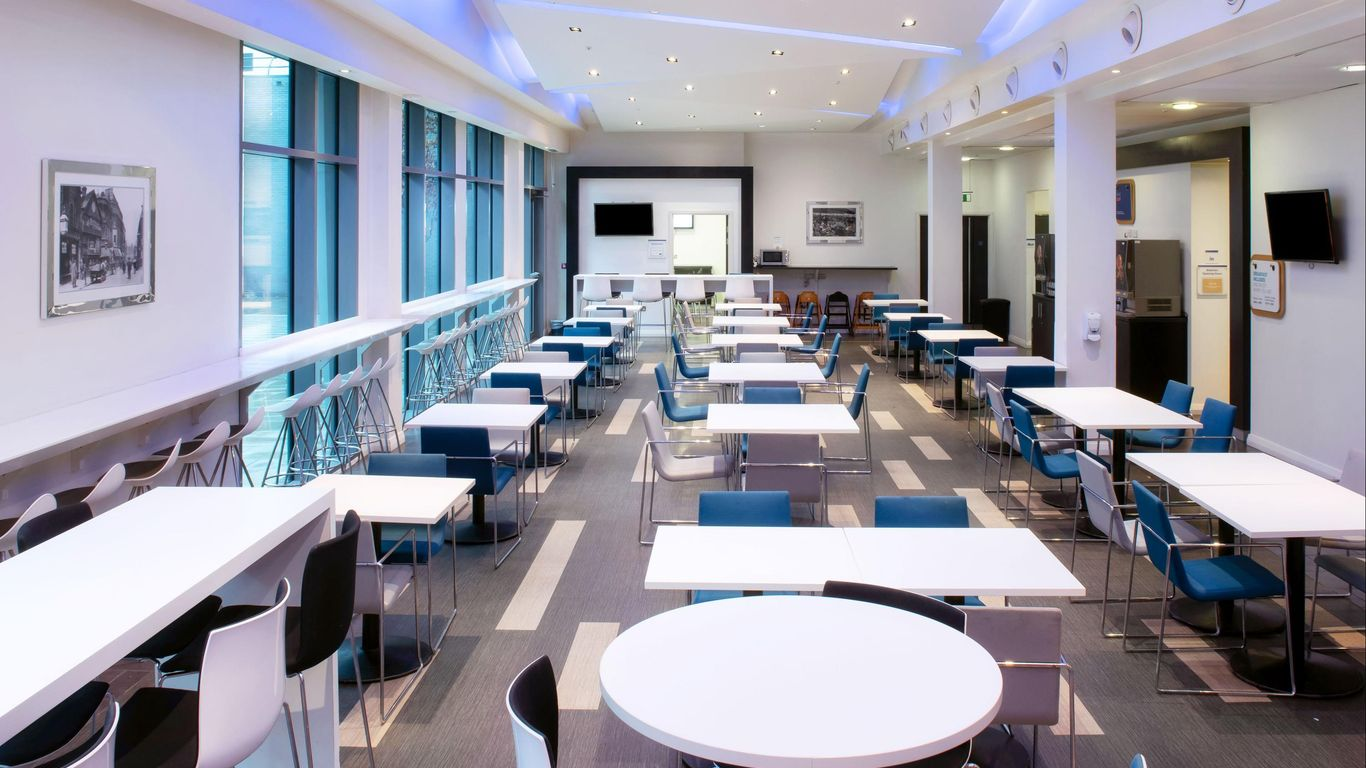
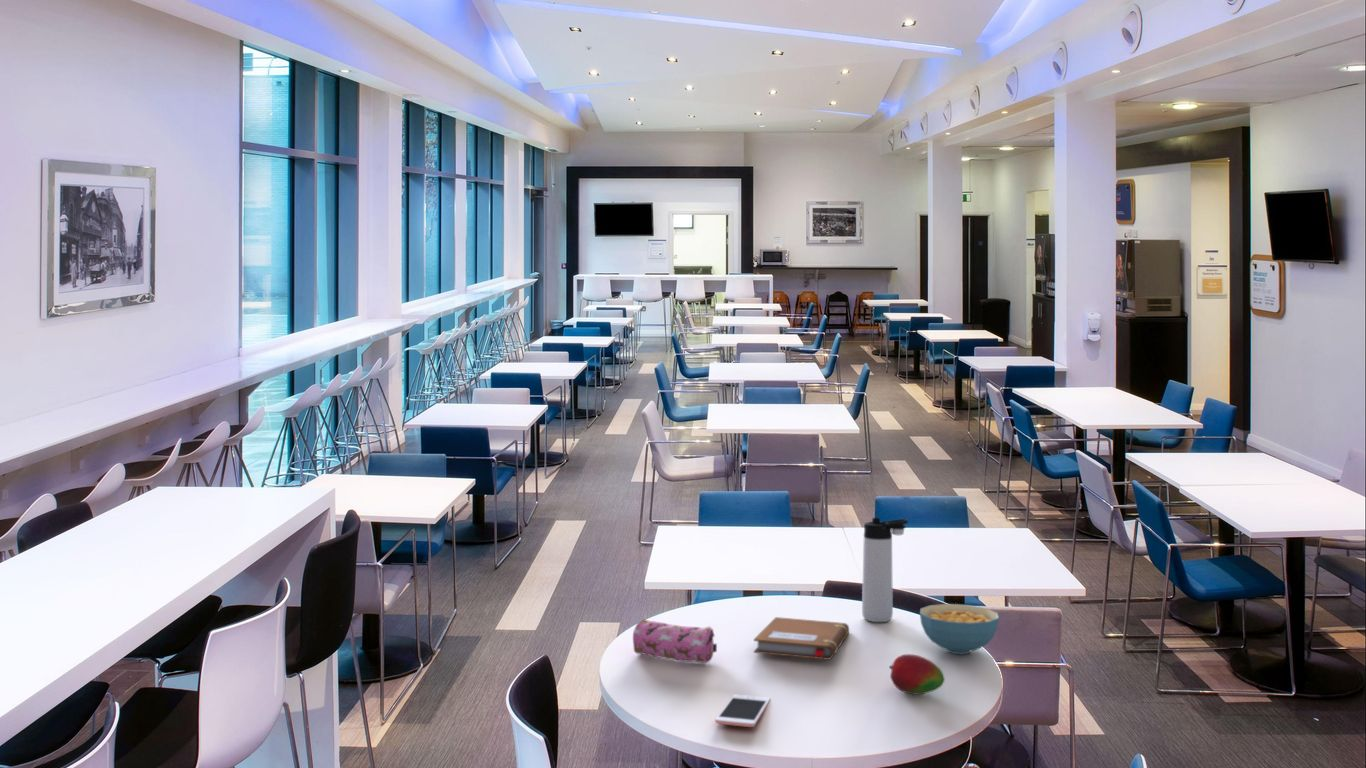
+ pencil case (673, 640)
+ thermos bottle (884, 569)
+ cereal bowl (958, 632)
+ fruit (916, 674)
+ notebook (802, 638)
+ cell phone (743, 710)
